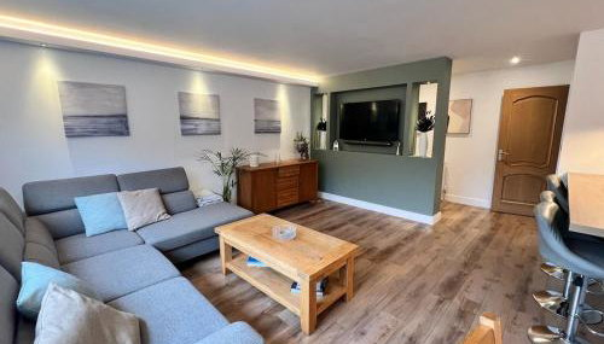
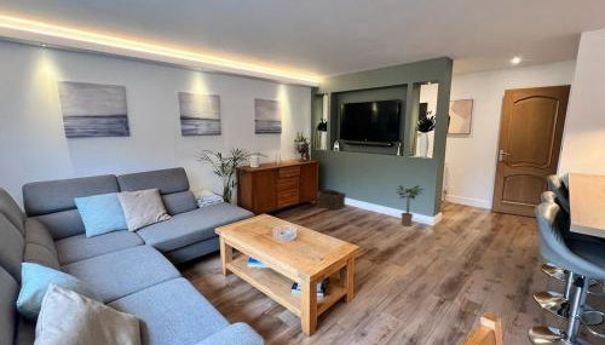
+ basket (332, 197)
+ potted plant (408, 203)
